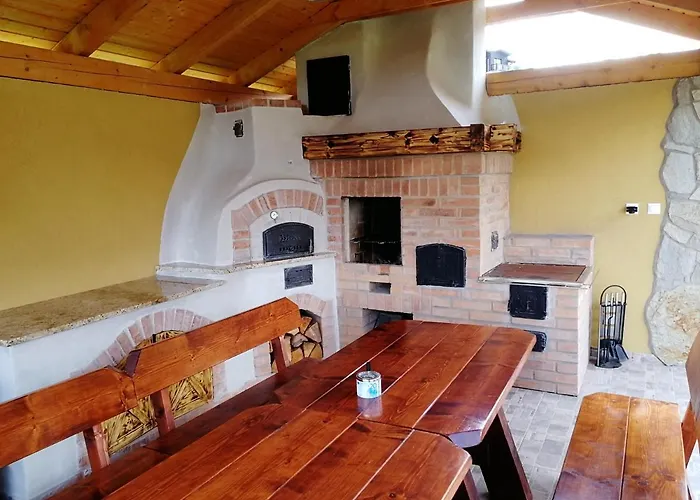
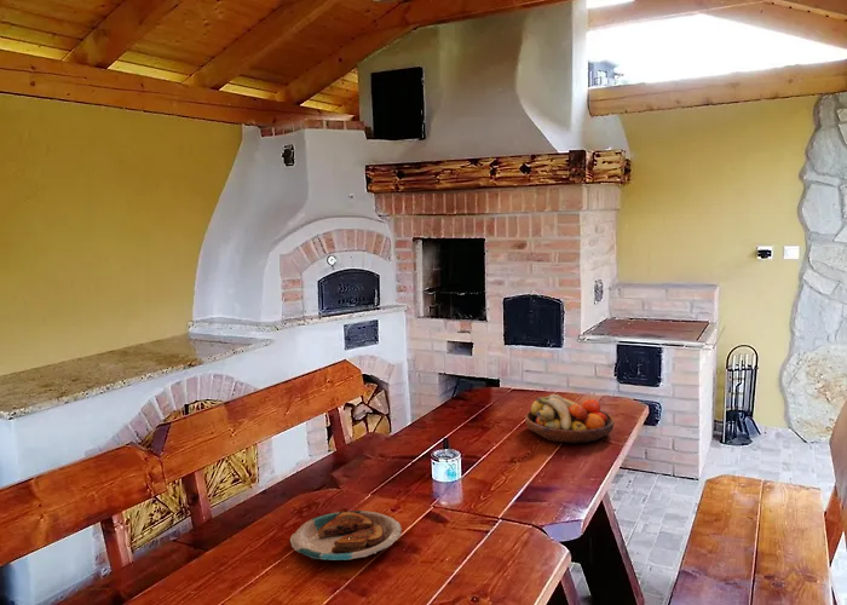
+ fruit bowl (569, 414)
+ plate (345, 534)
